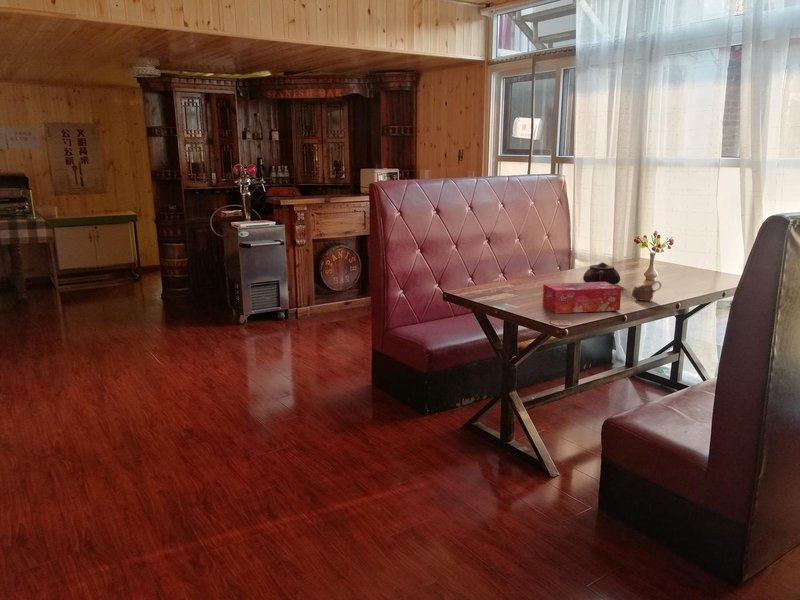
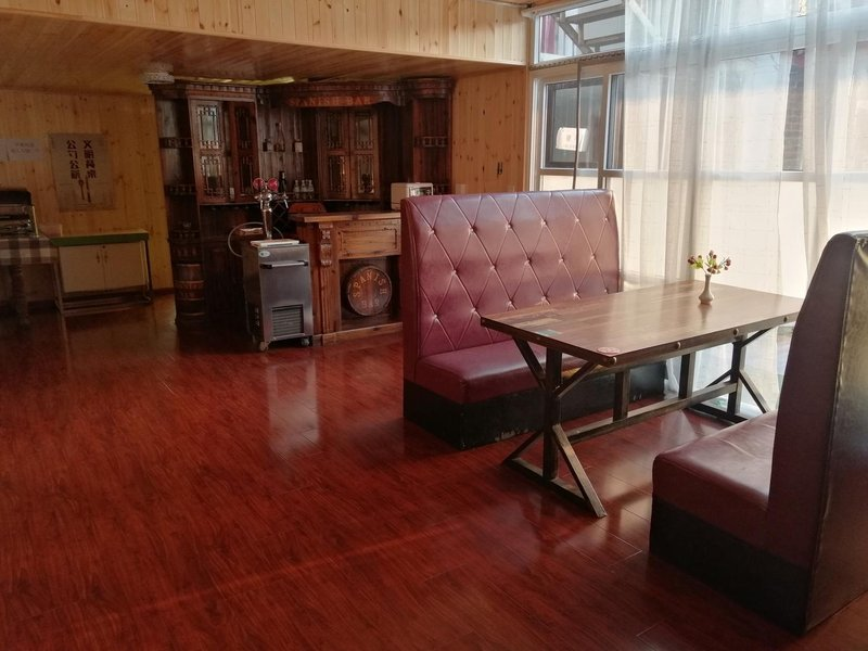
- teapot (601, 273)
- tissue box (580, 297)
- cup (645, 290)
